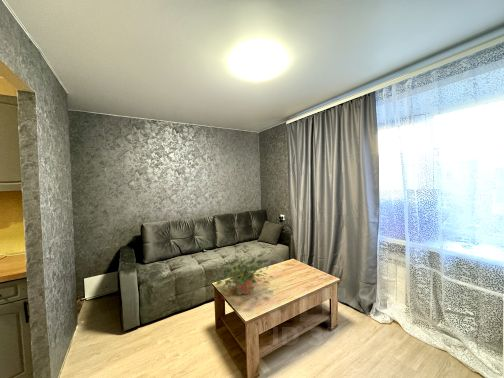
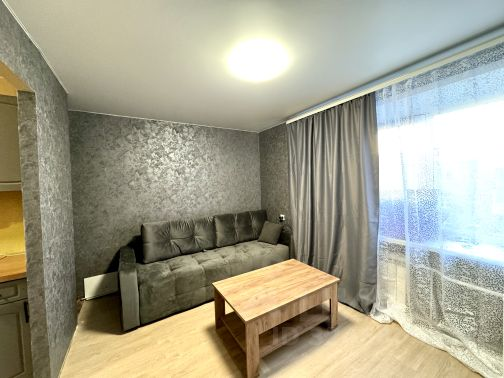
- potted plant (244, 277)
